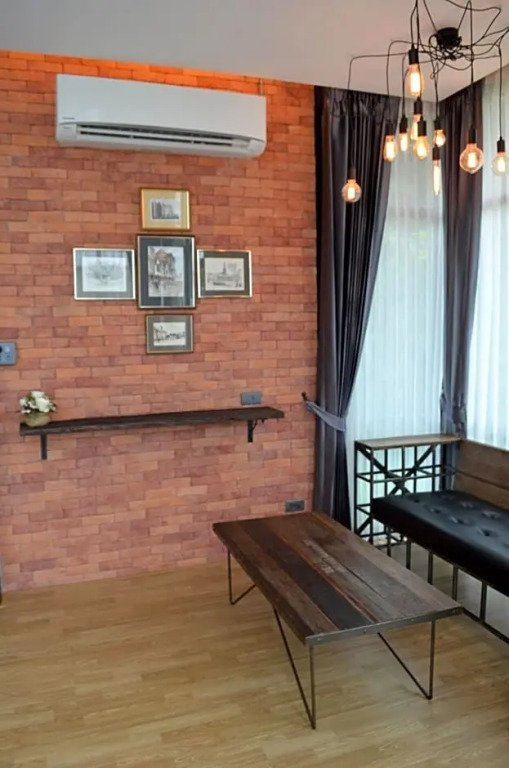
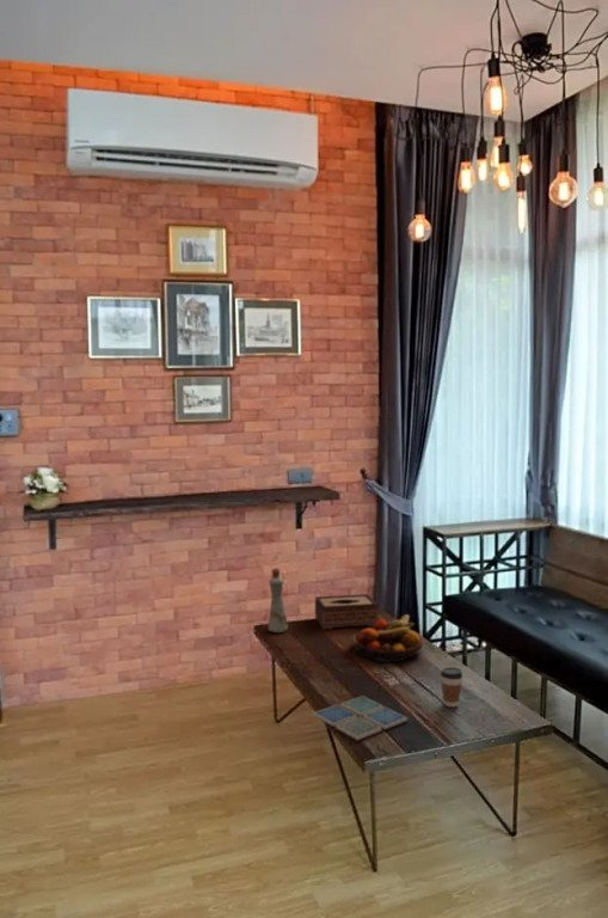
+ tissue box (345, 611)
+ drink coaster (360, 717)
+ fruit bowl (387, 635)
+ bottle (277, 599)
+ coffee cup (450, 687)
